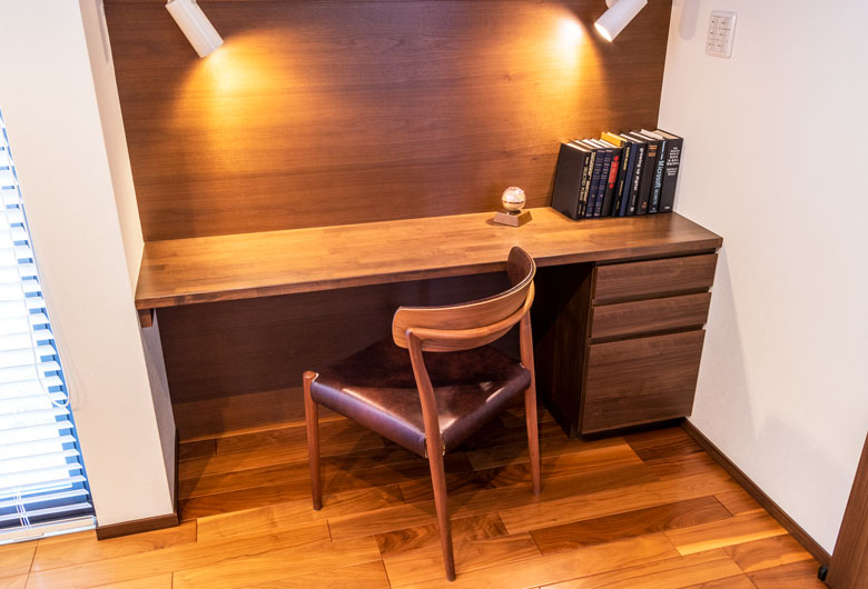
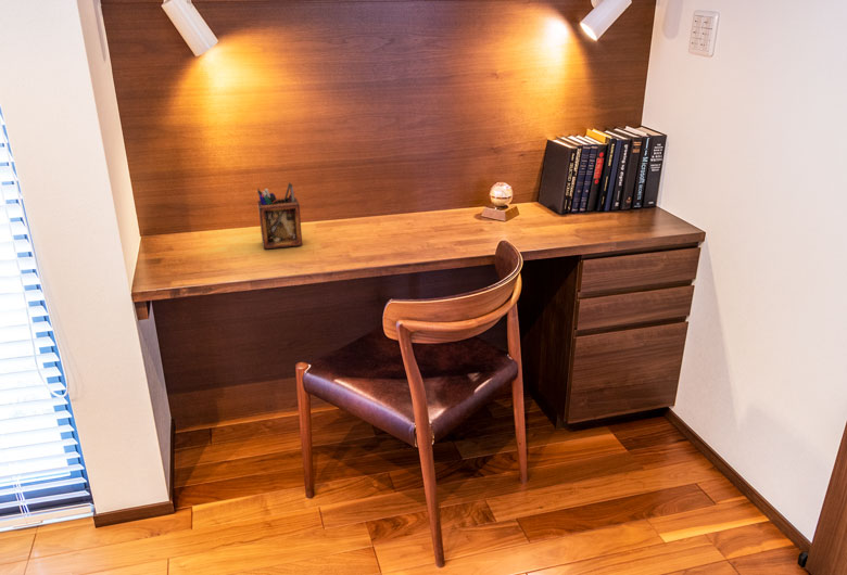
+ desk organizer (279, 215)
